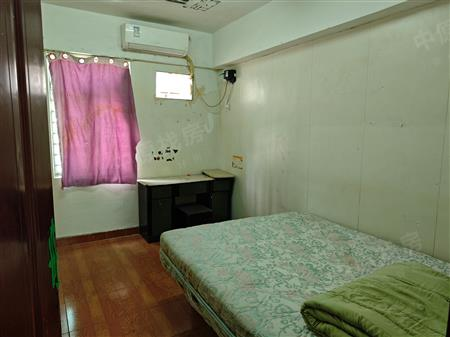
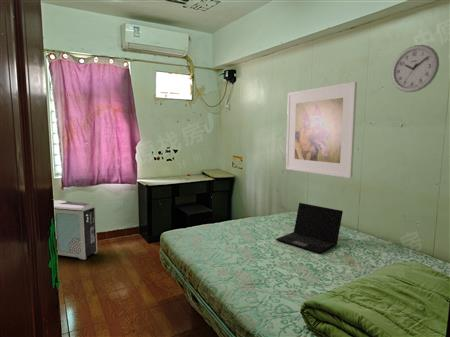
+ wall clock (413, 68)
+ laptop (309, 225)
+ air purifier (69, 228)
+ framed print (316, 131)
